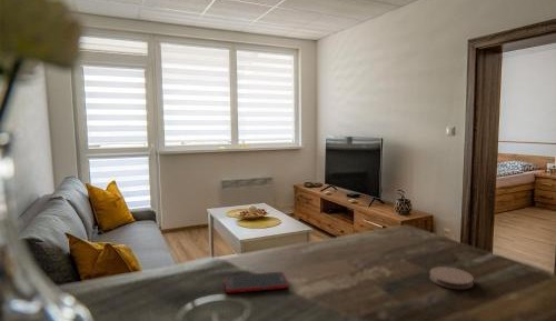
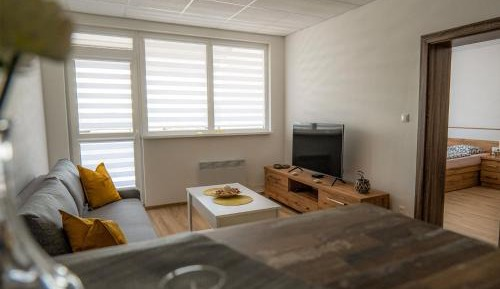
- coaster (450, 277)
- cell phone (256, 281)
